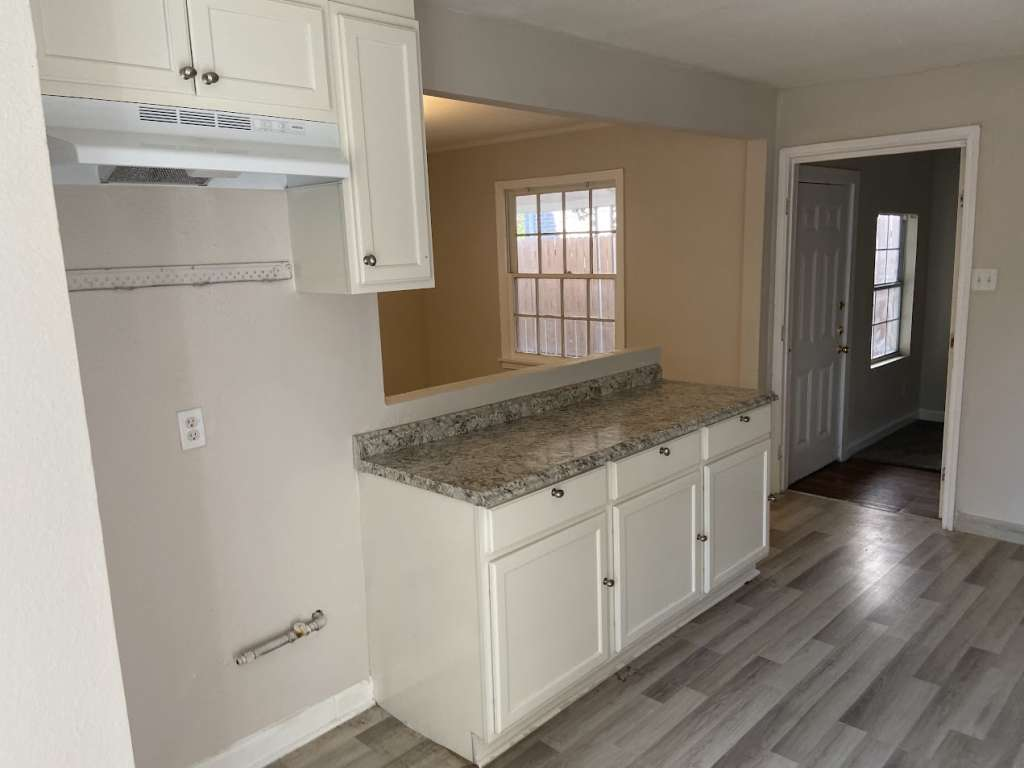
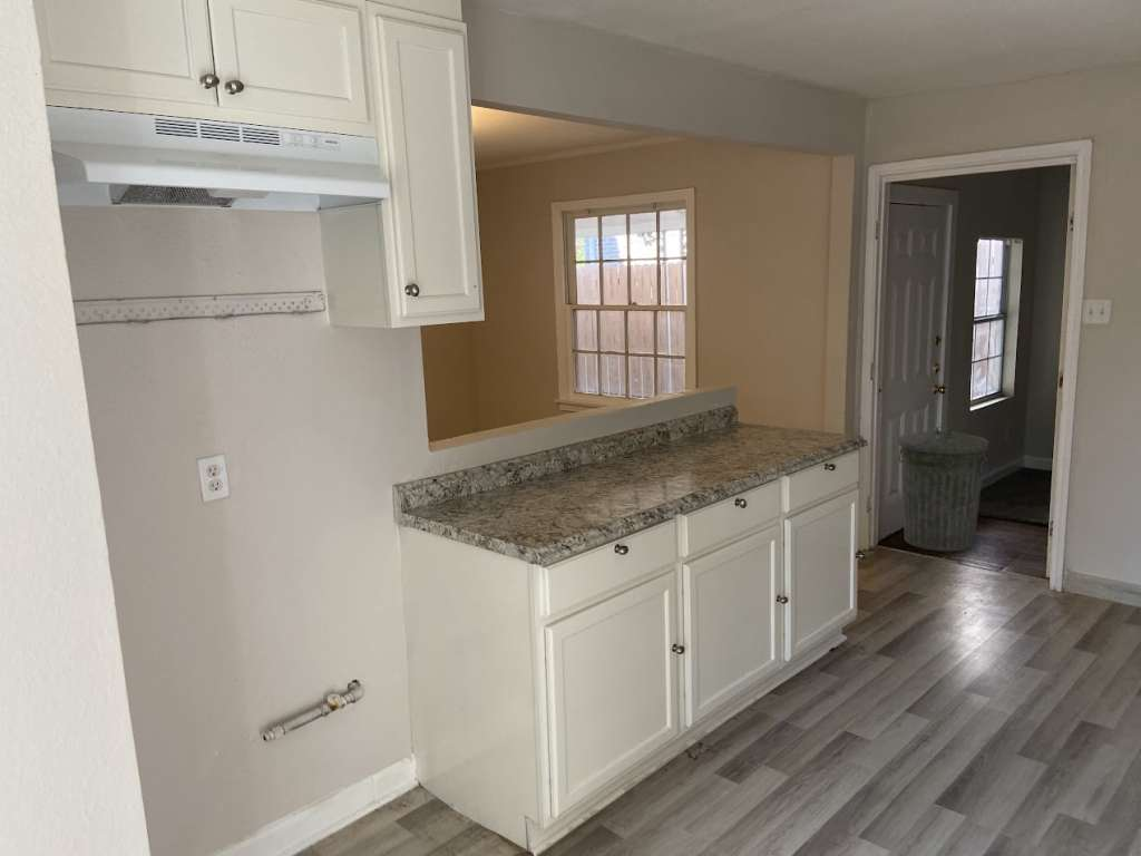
+ trash can (940, 485)
